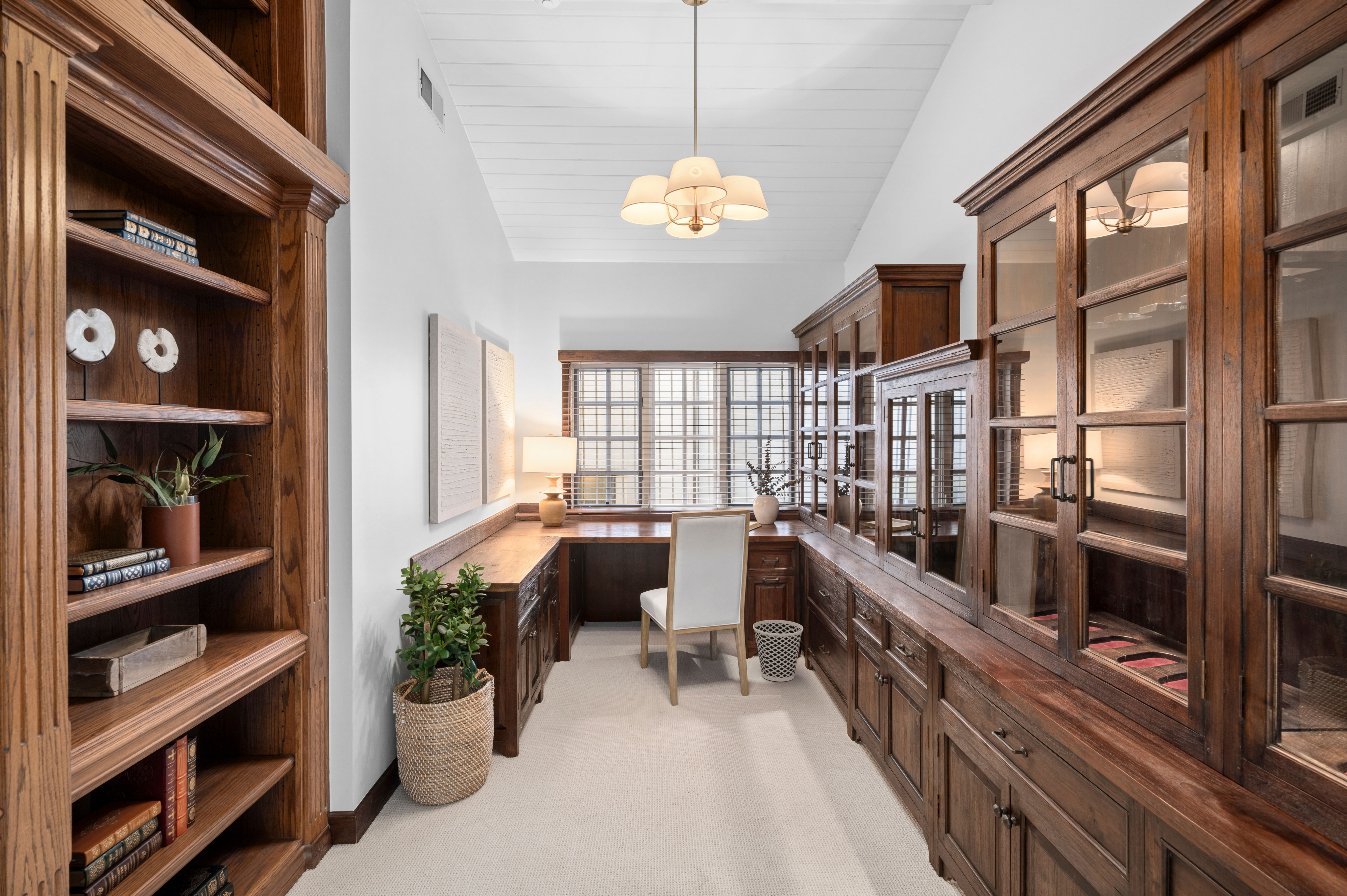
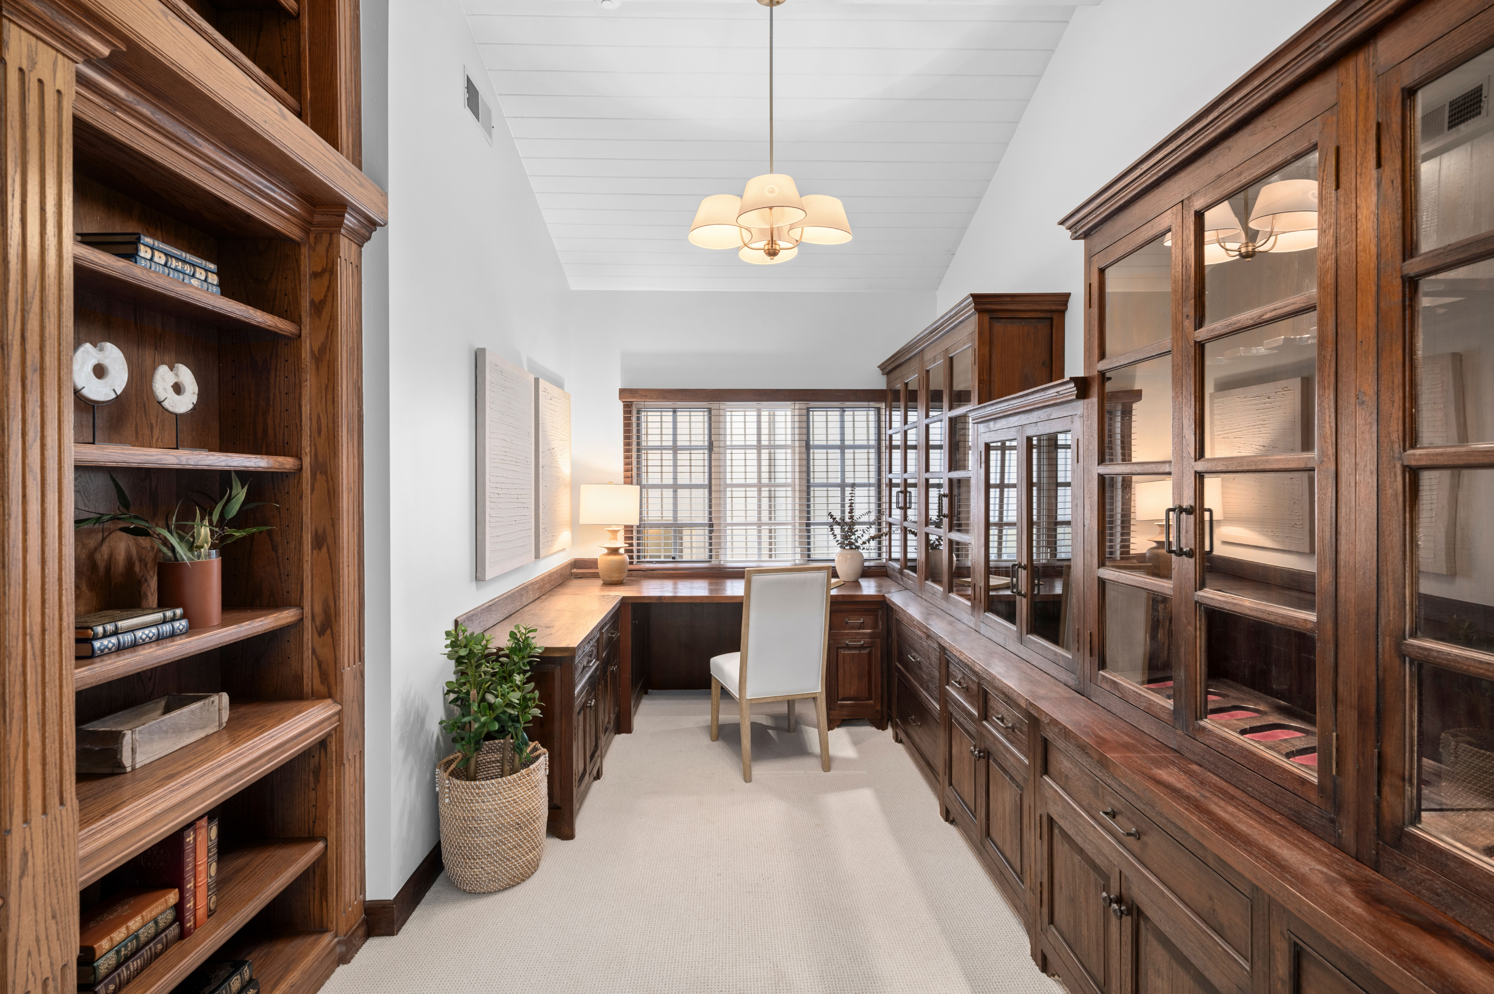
- wastebasket (778, 651)
